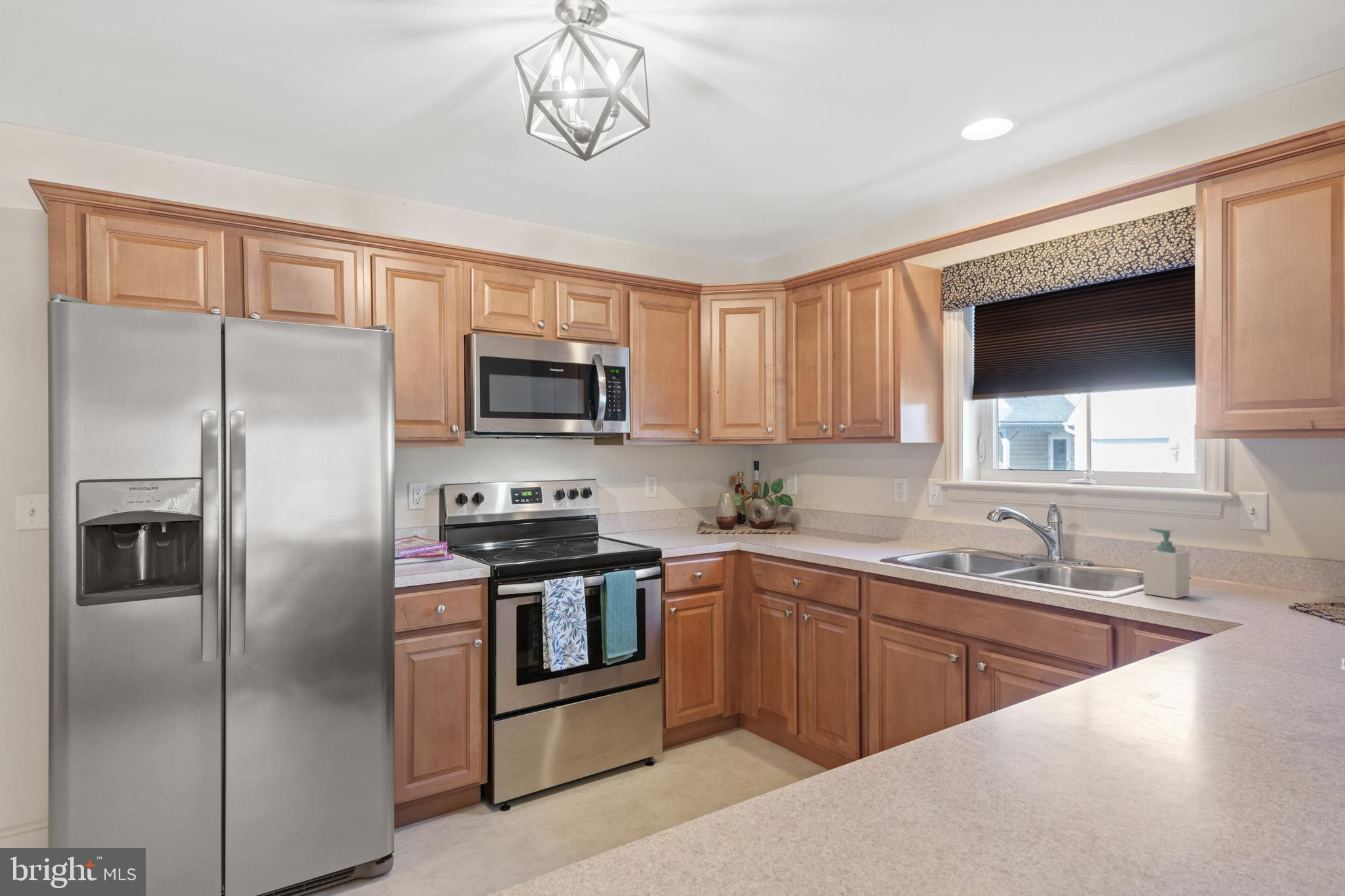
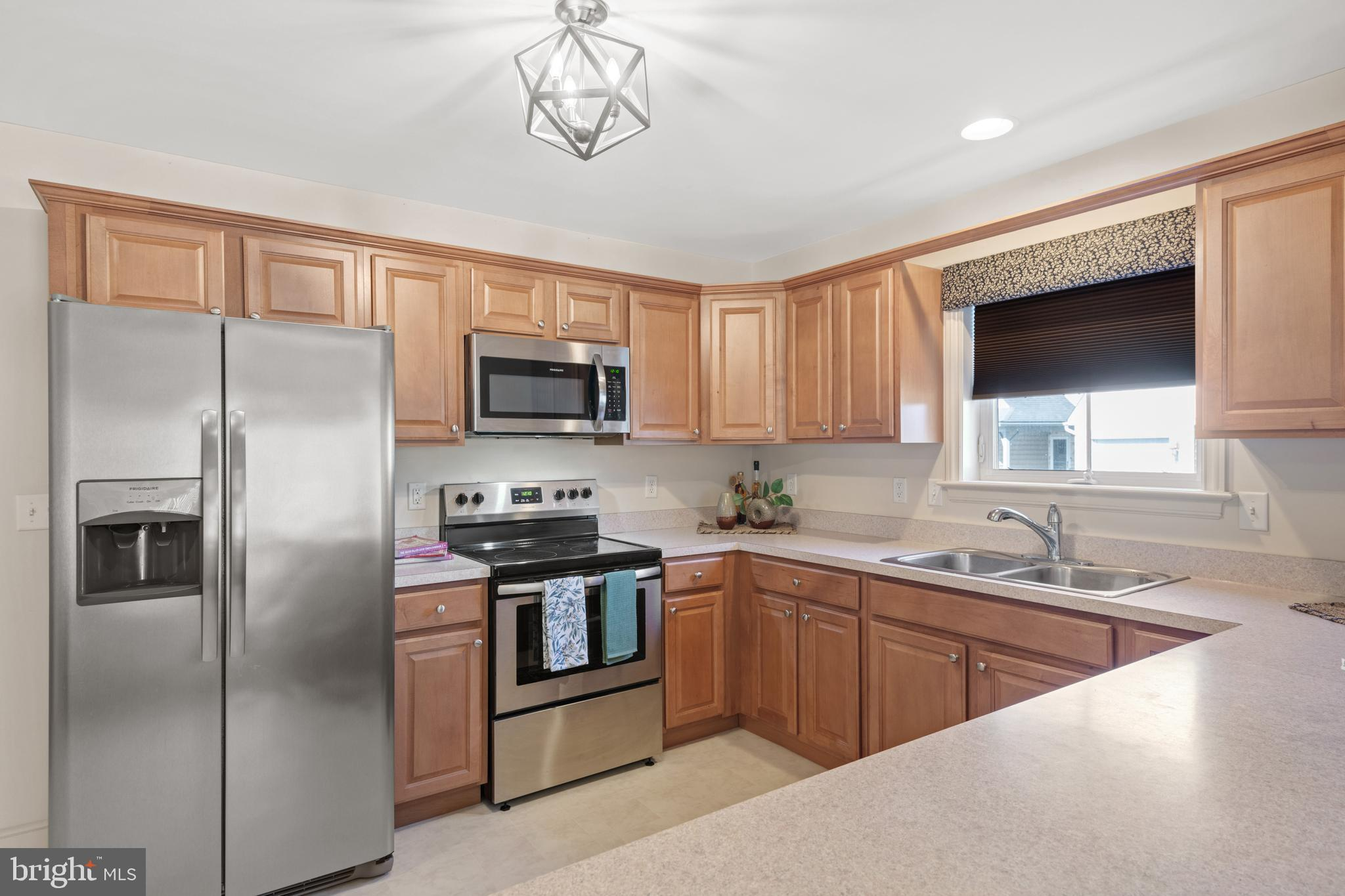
- soap bottle (1166, 562)
